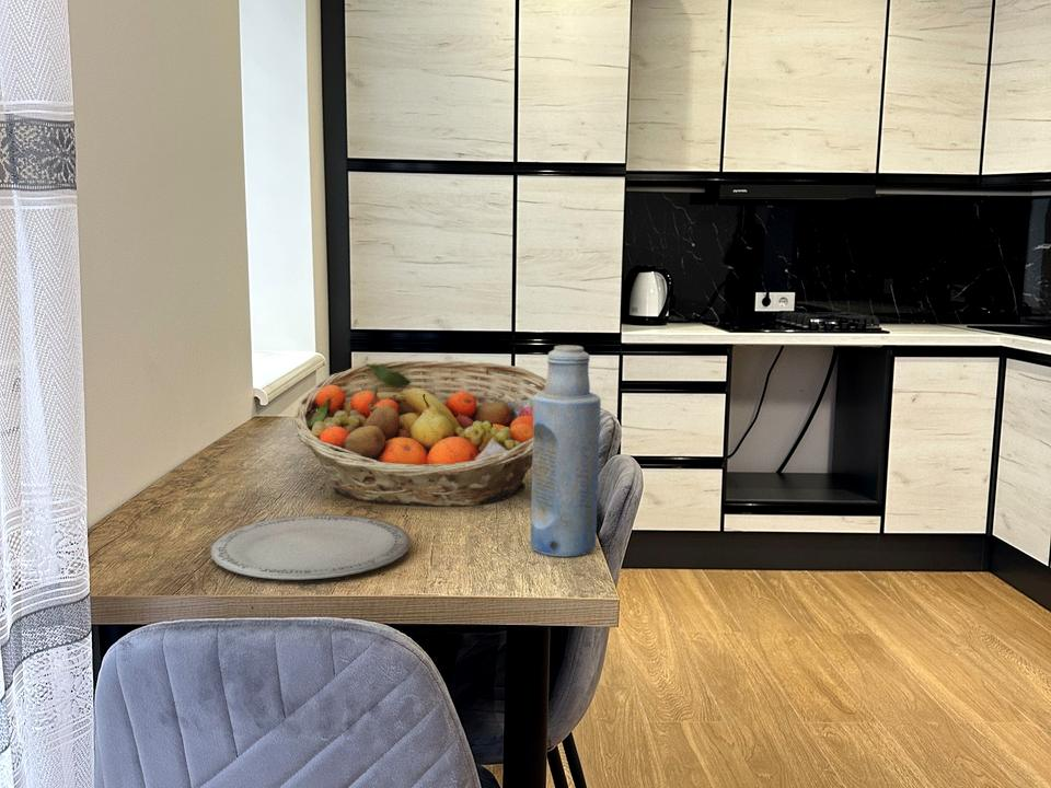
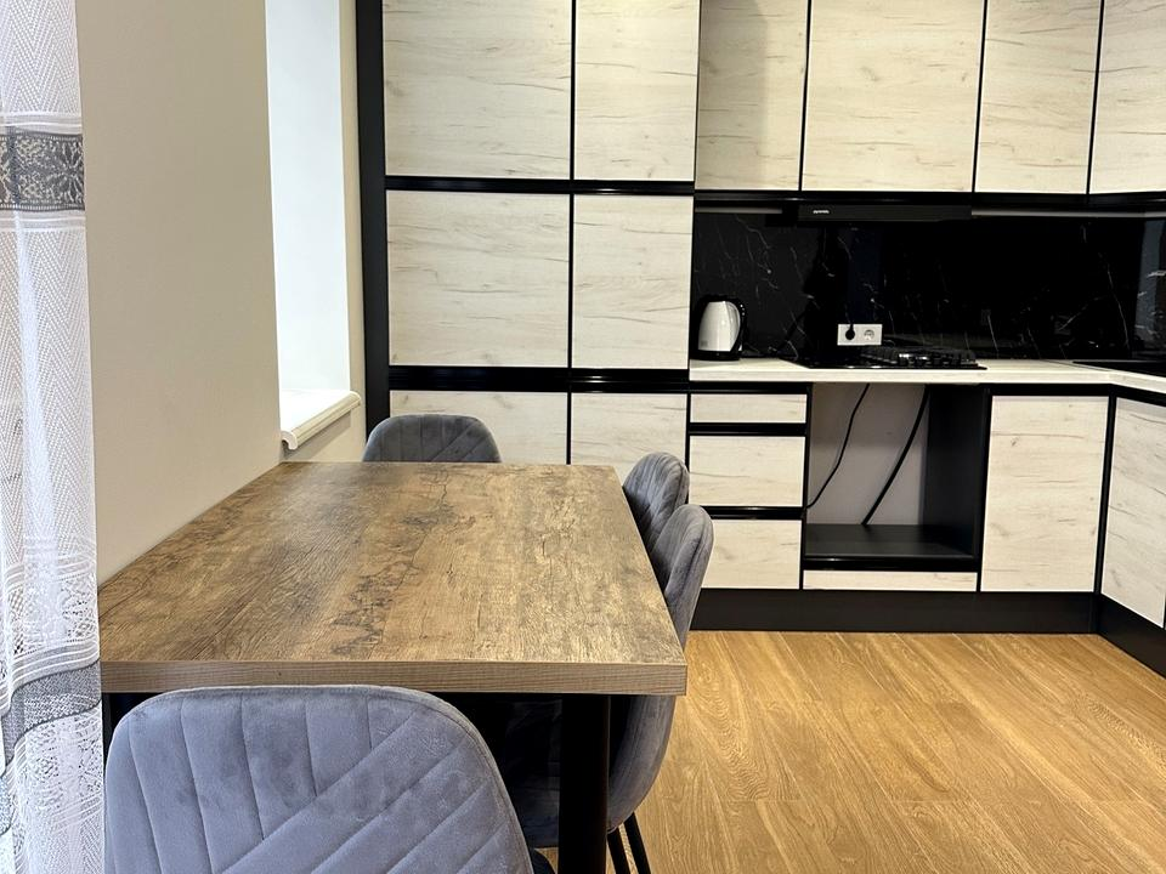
- fruit basket (429, 429)
- bottle (565, 448)
- plate (312, 547)
